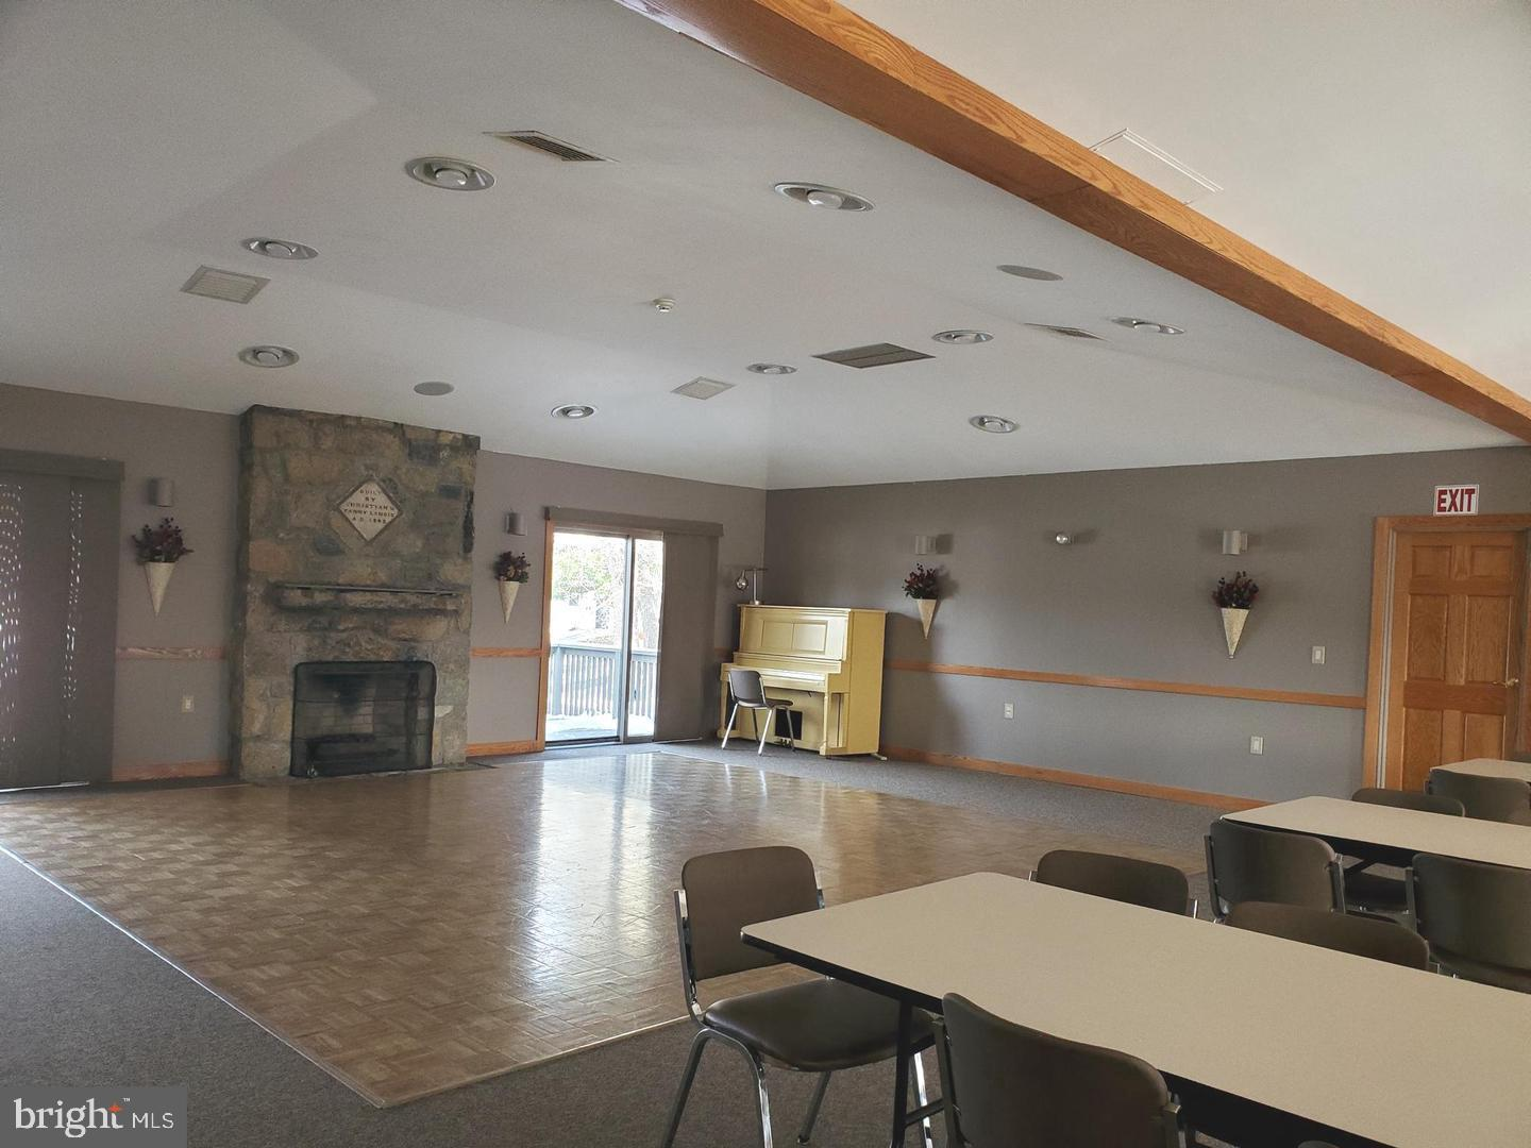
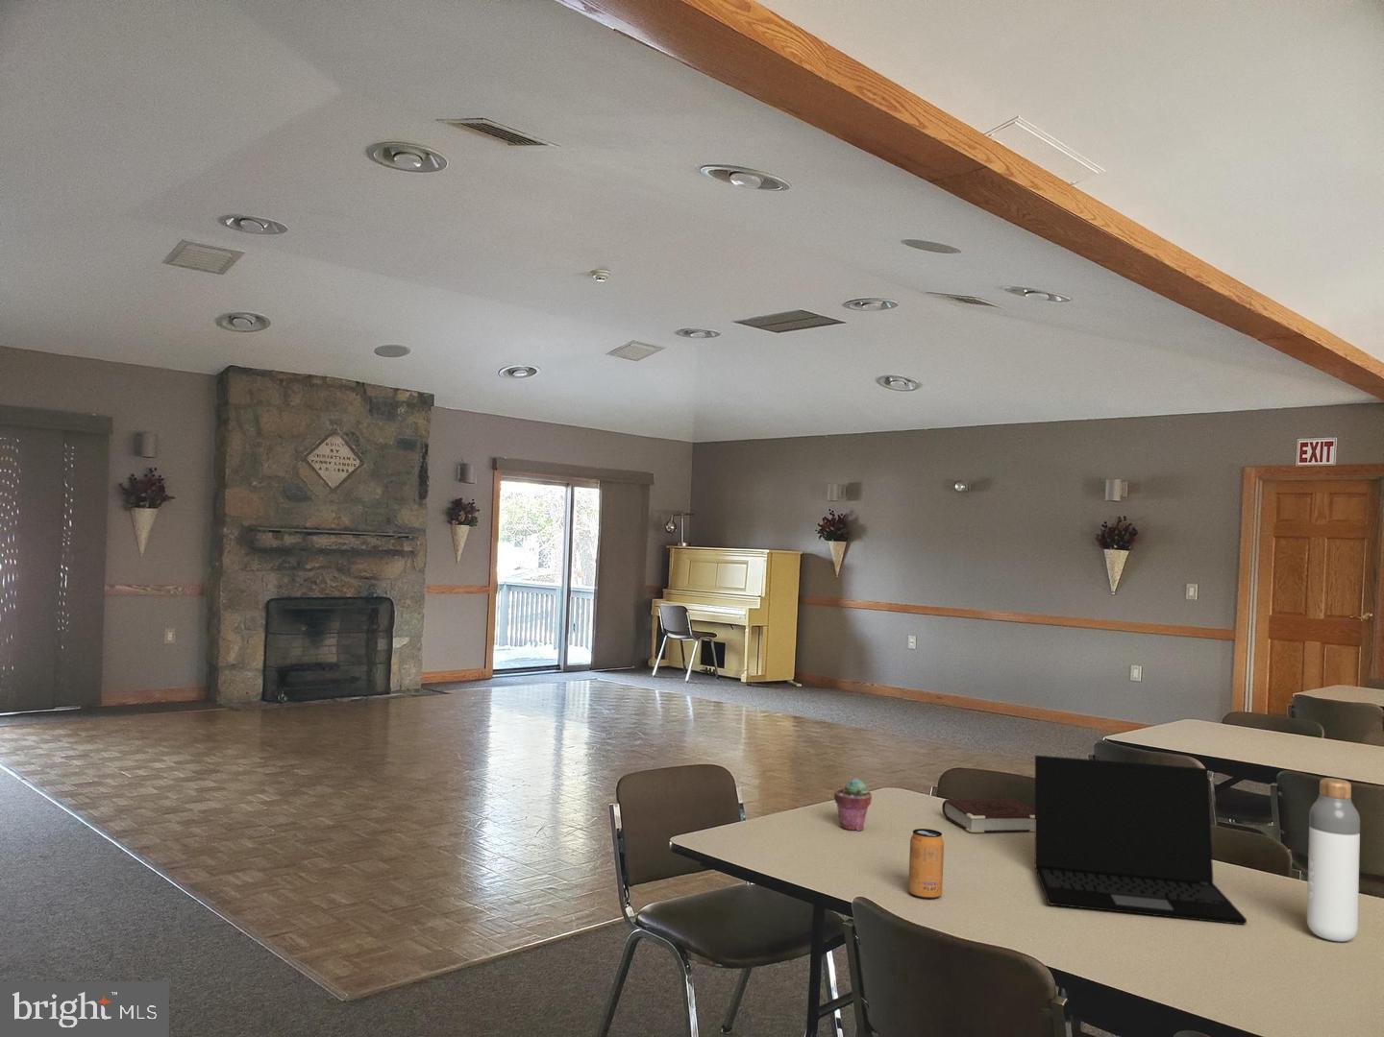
+ potted succulent (852, 802)
+ laptop (1131, 832)
+ bottle (1333, 857)
+ book (991, 814)
+ beverage can (925, 863)
